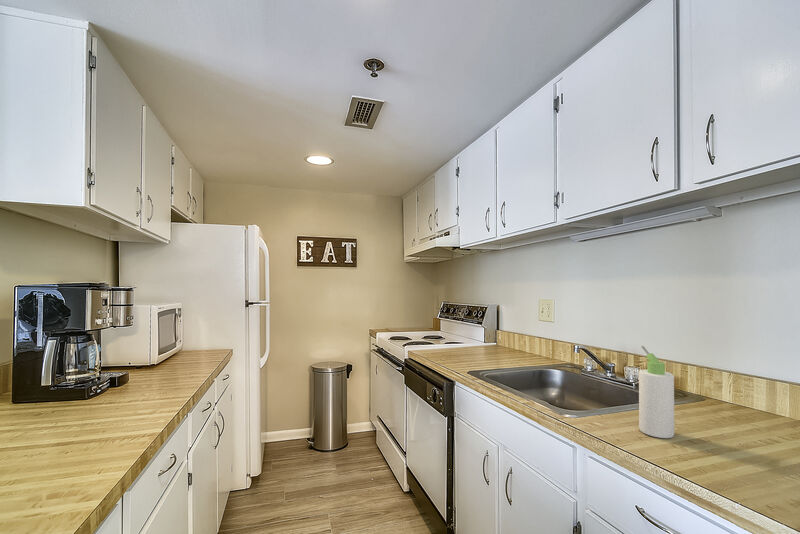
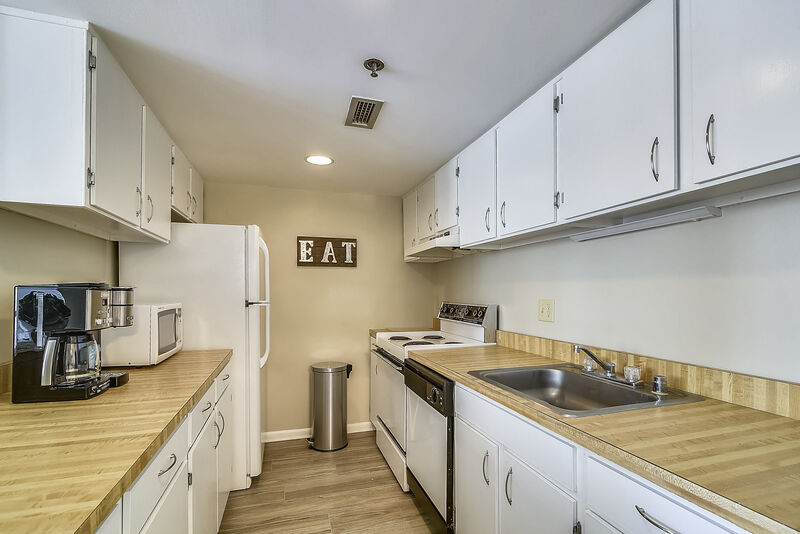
- bottle (654, 390)
